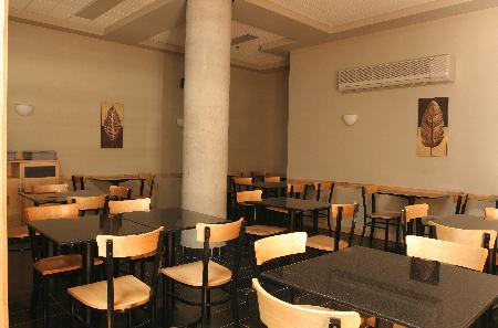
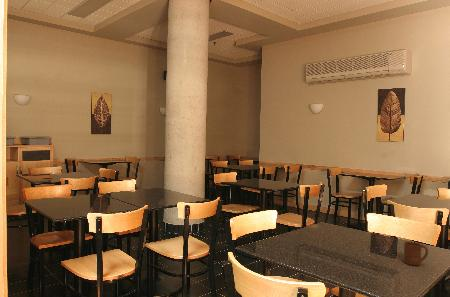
+ cup (414, 253)
